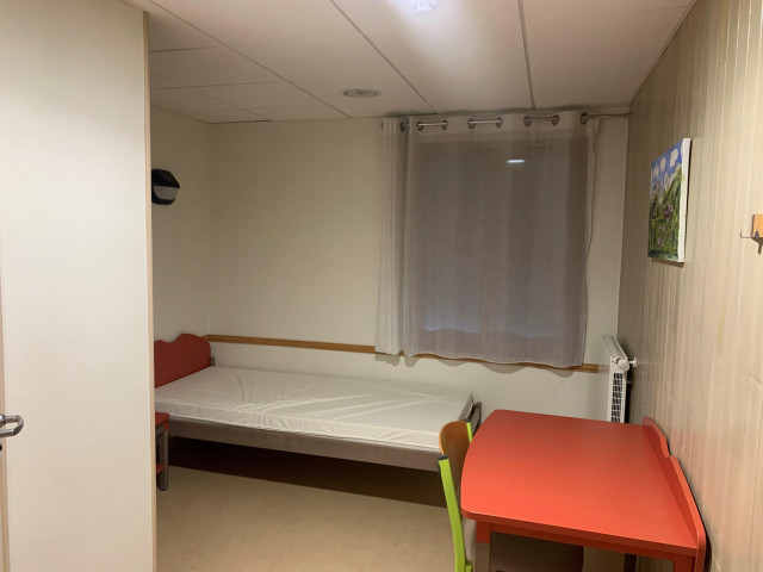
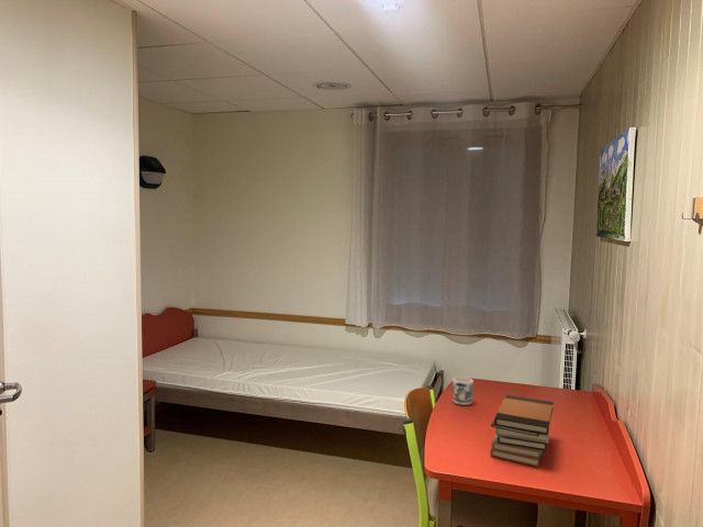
+ mug (462, 390)
+ book stack (523, 427)
